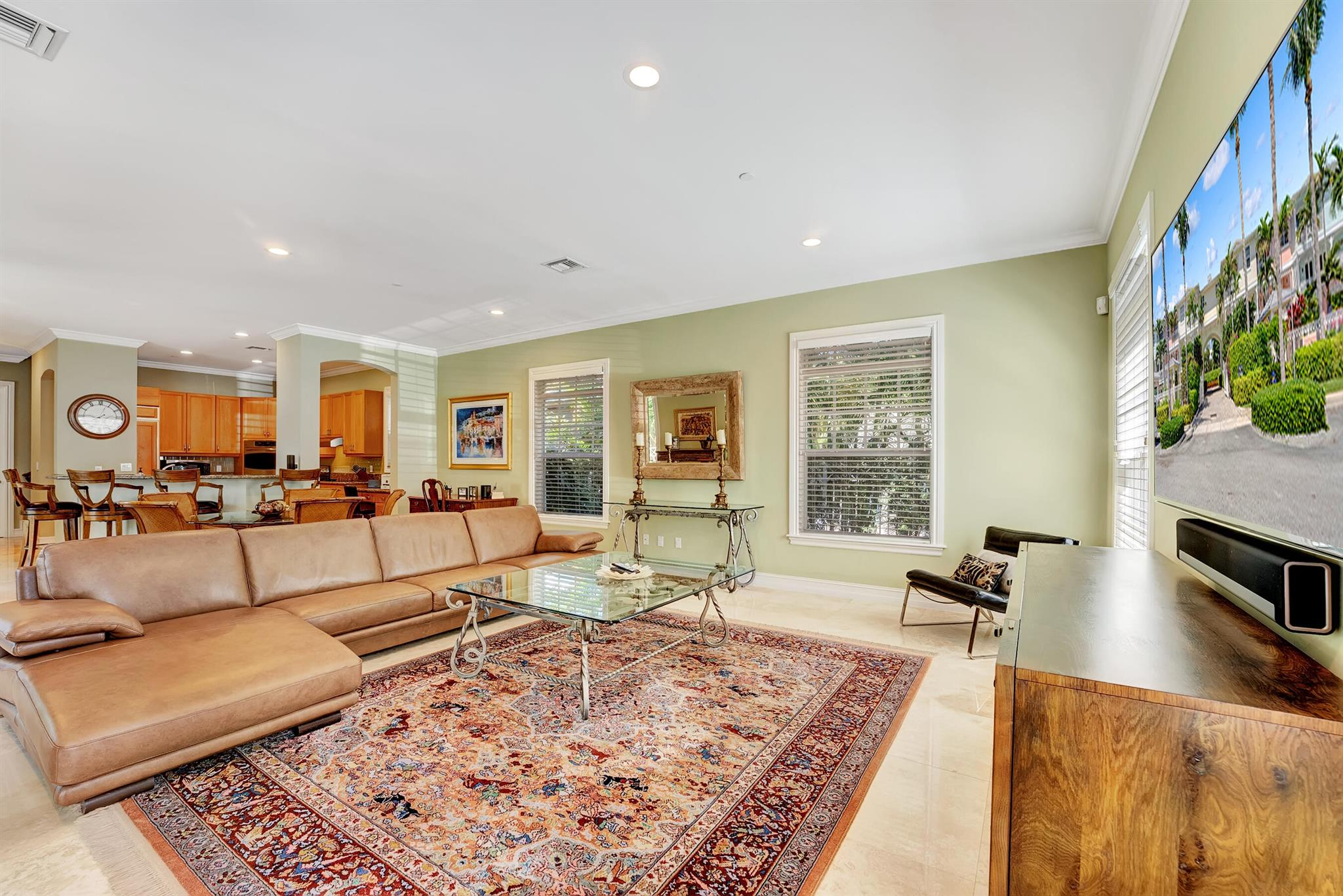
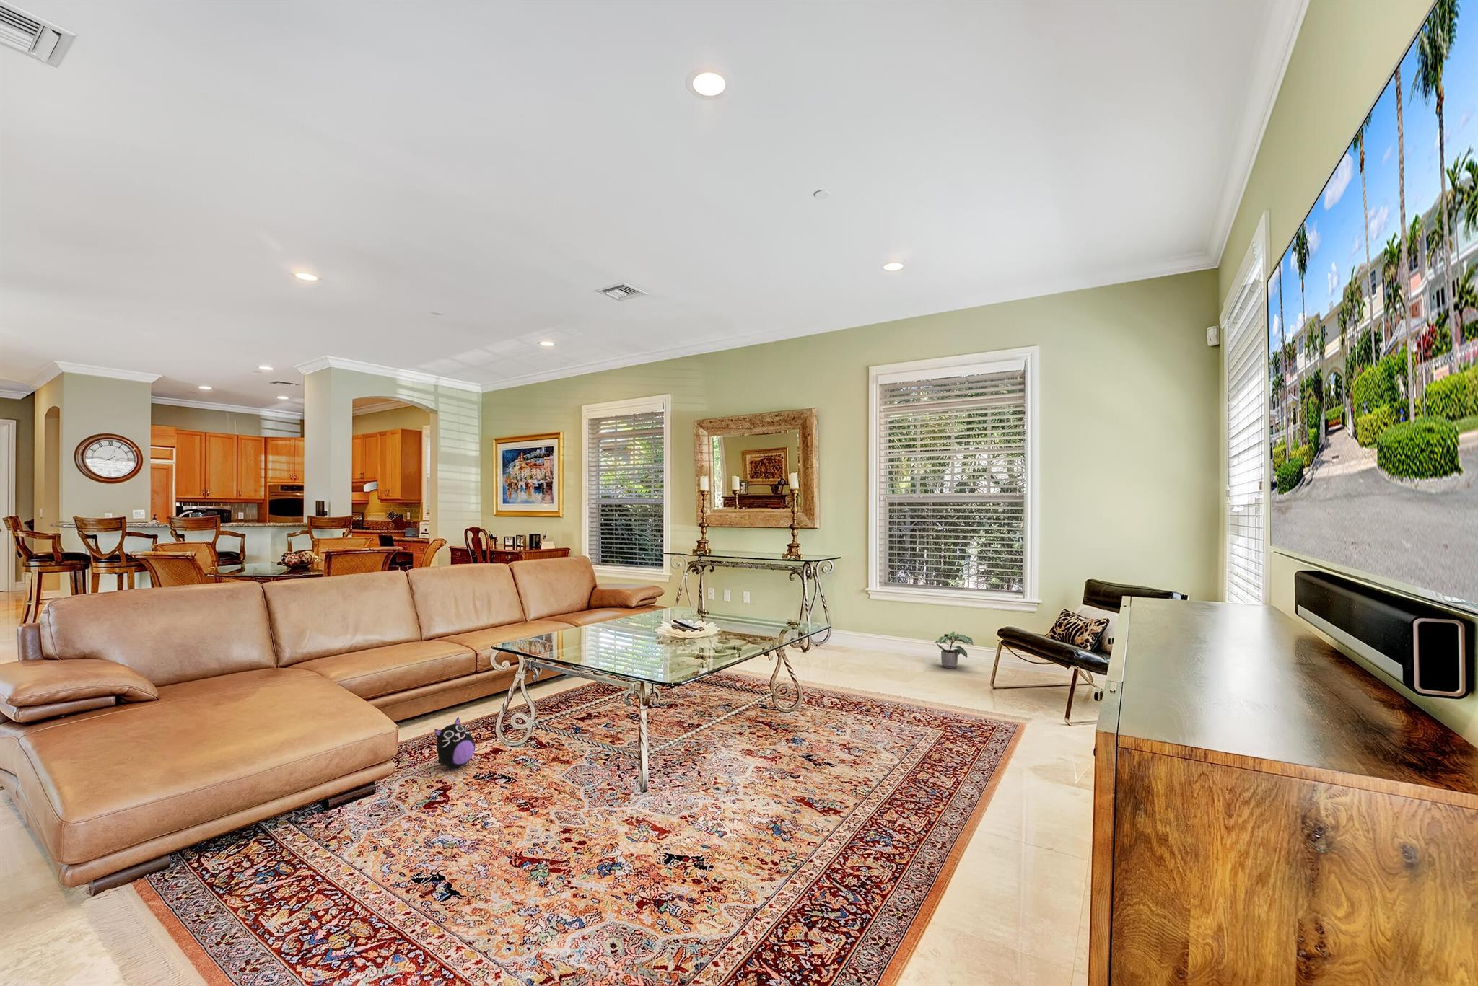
+ potted plant (953, 650)
+ plush toy (456, 742)
